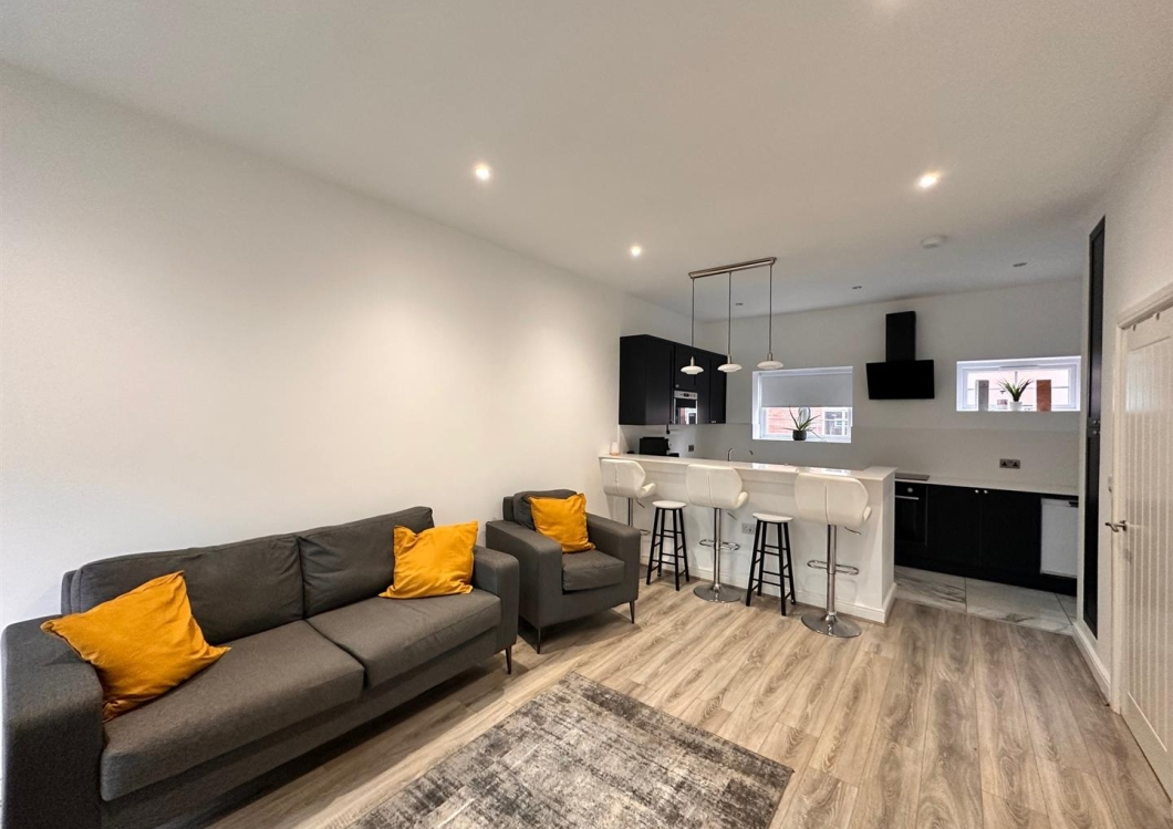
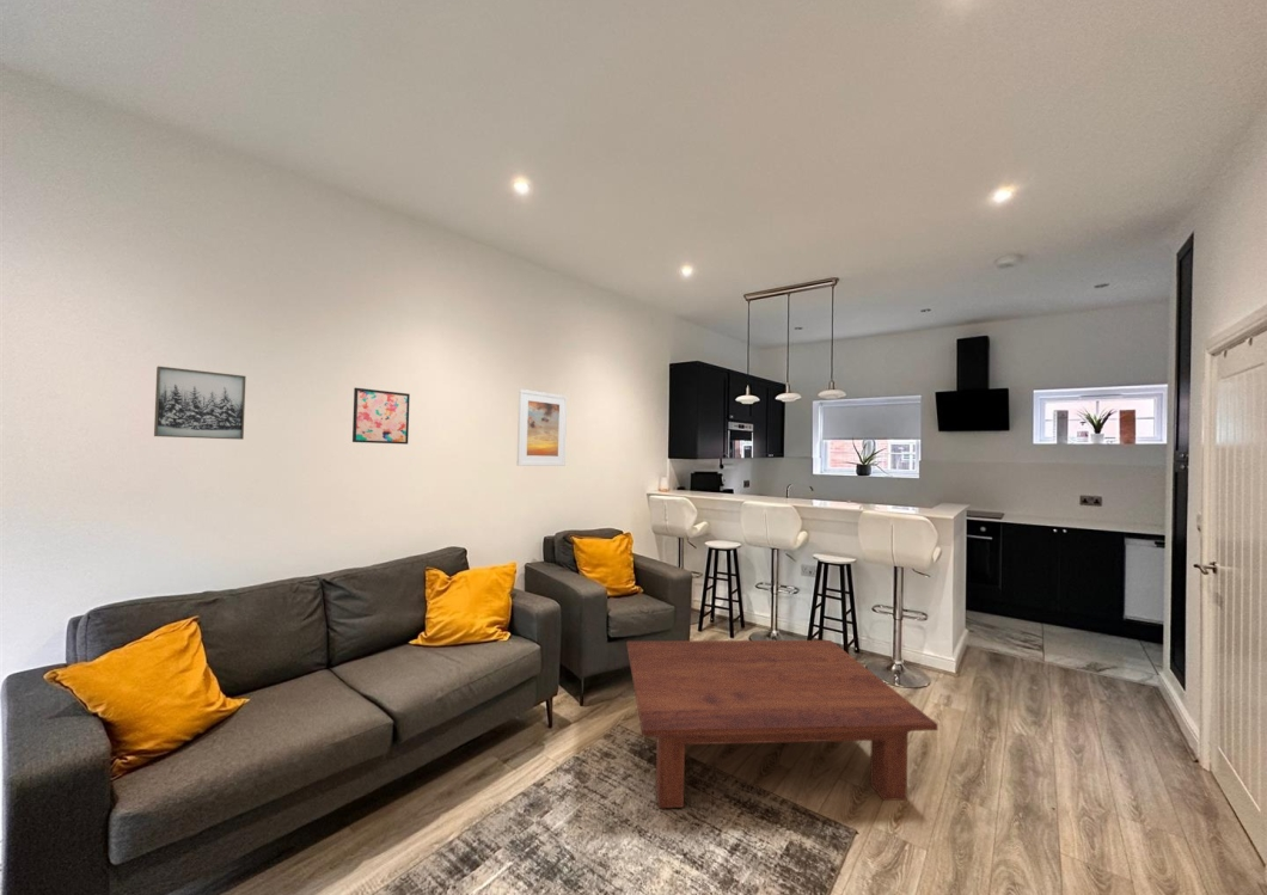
+ coffee table (755, 711)
+ wall art (381, 417)
+ wall art (202, 404)
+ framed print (543, 429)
